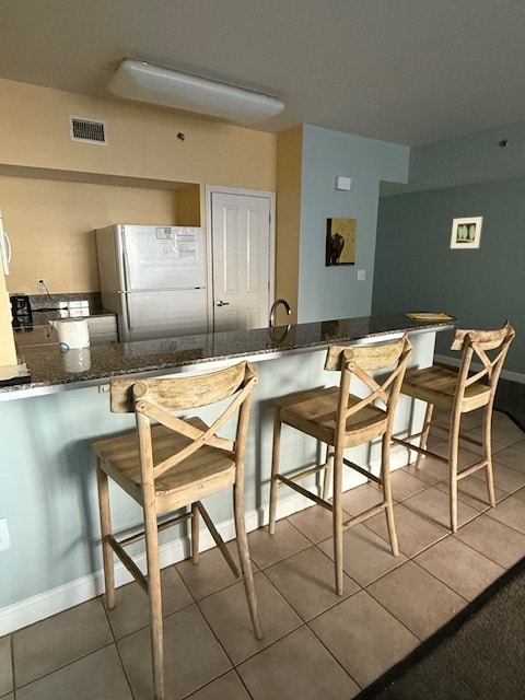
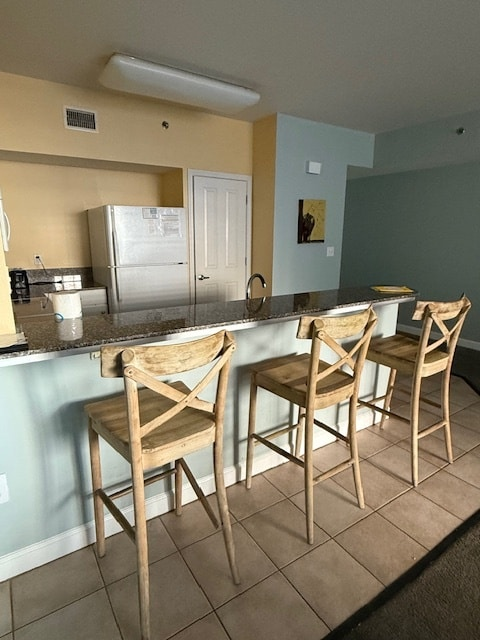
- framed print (466, 233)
